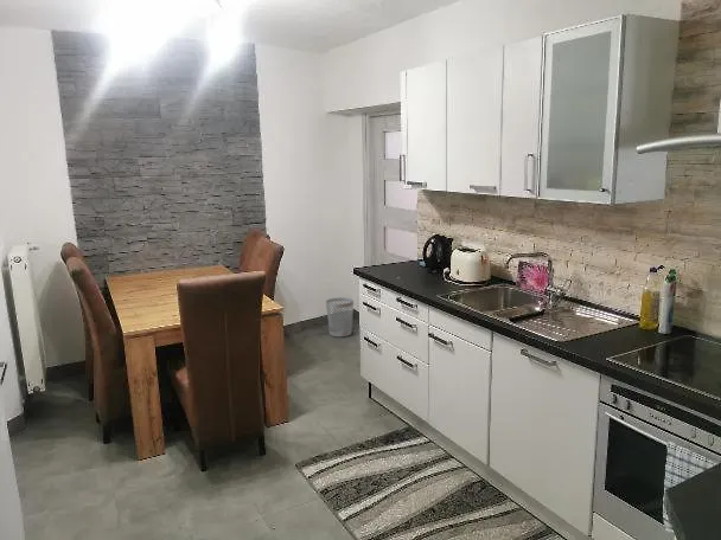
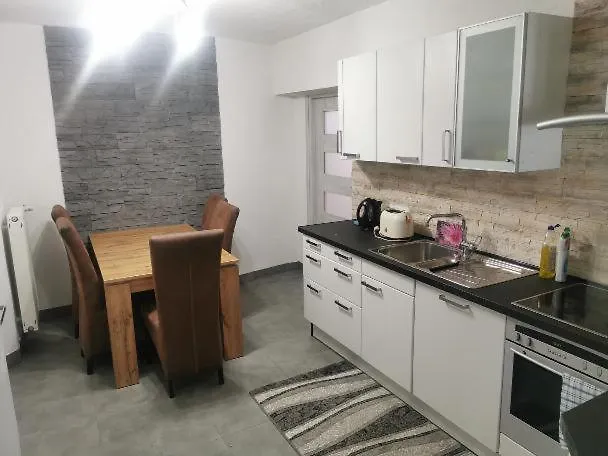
- wastebasket (339, 316)
